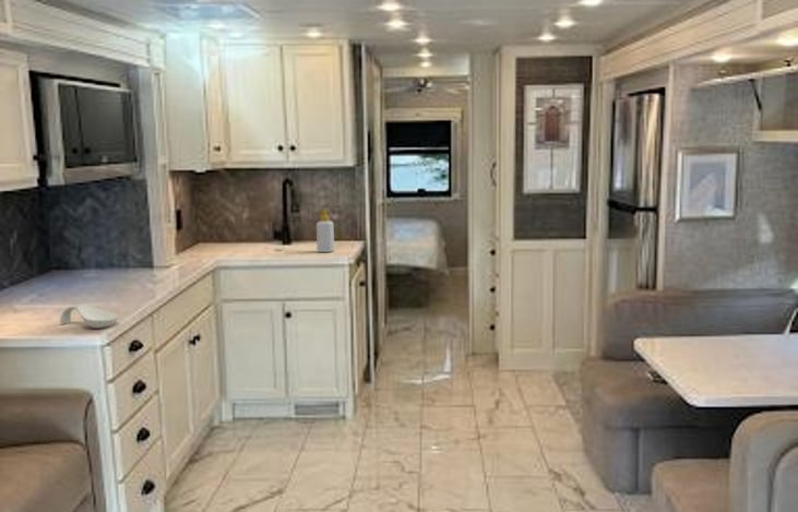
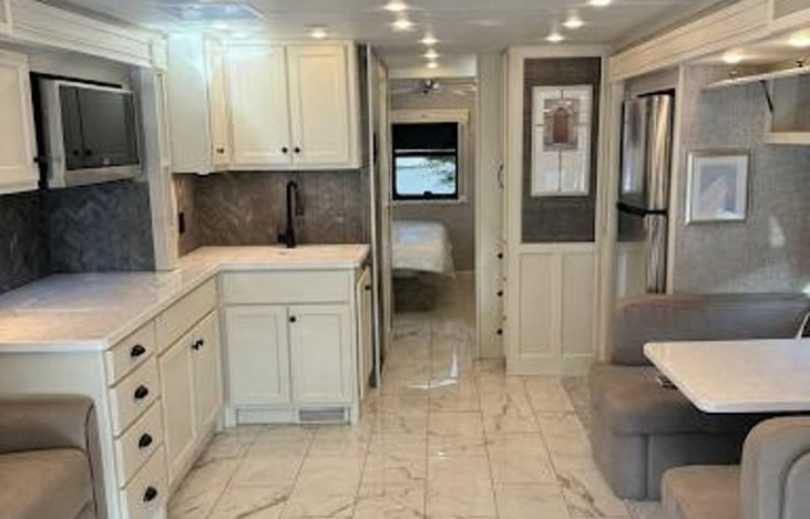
- soap bottle (324, 230)
- spoon rest (87, 315)
